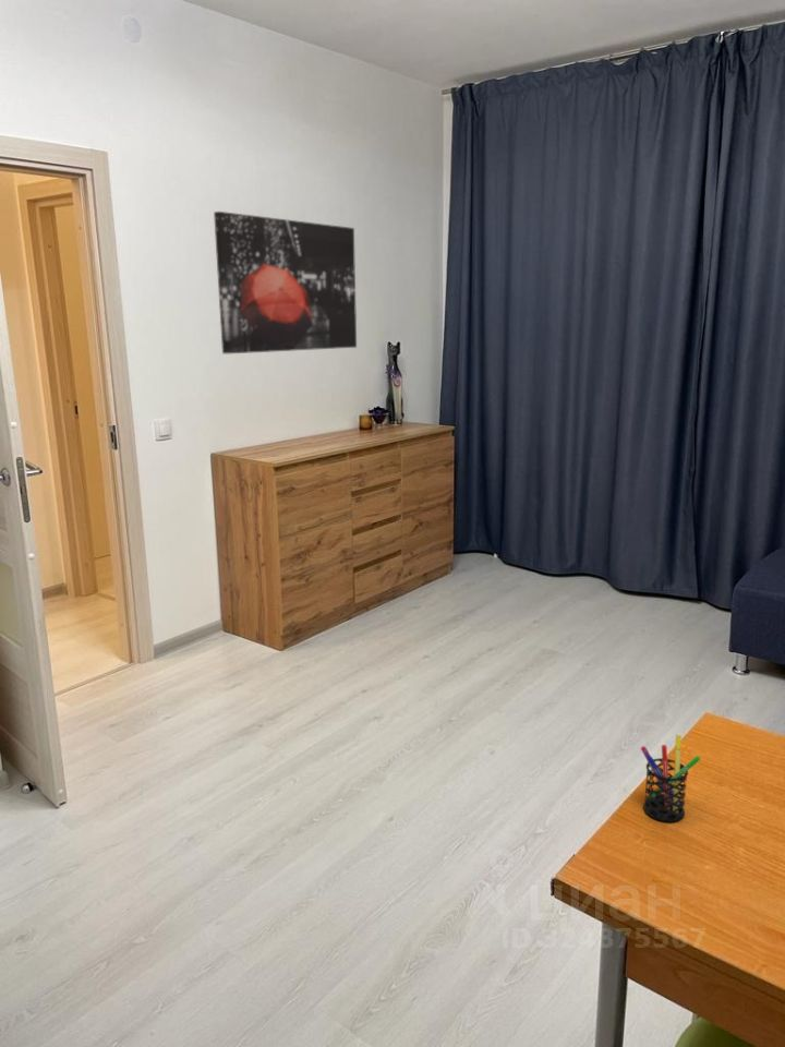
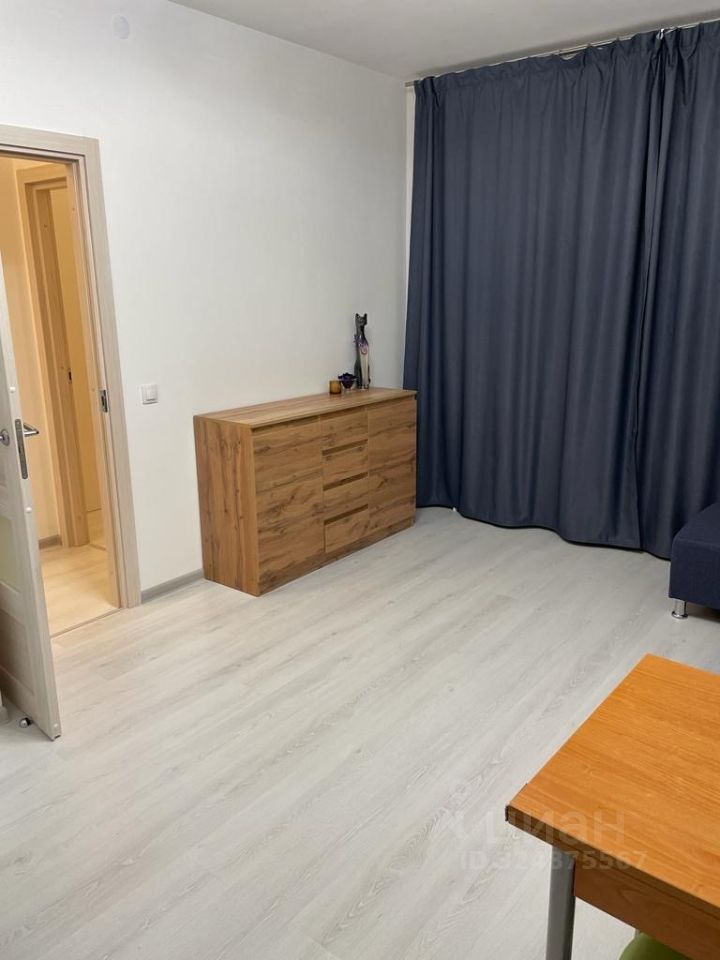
- pen holder (671, 777)
- wall art (292, 286)
